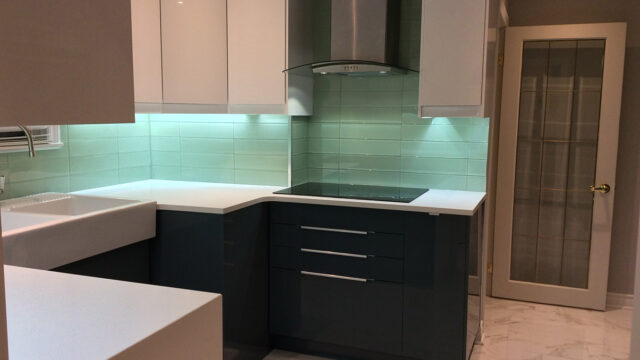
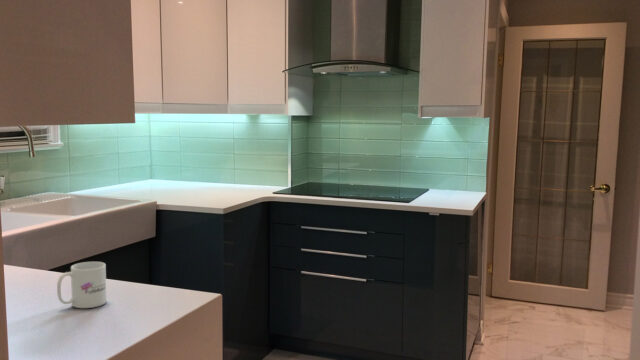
+ mug (81, 285)
